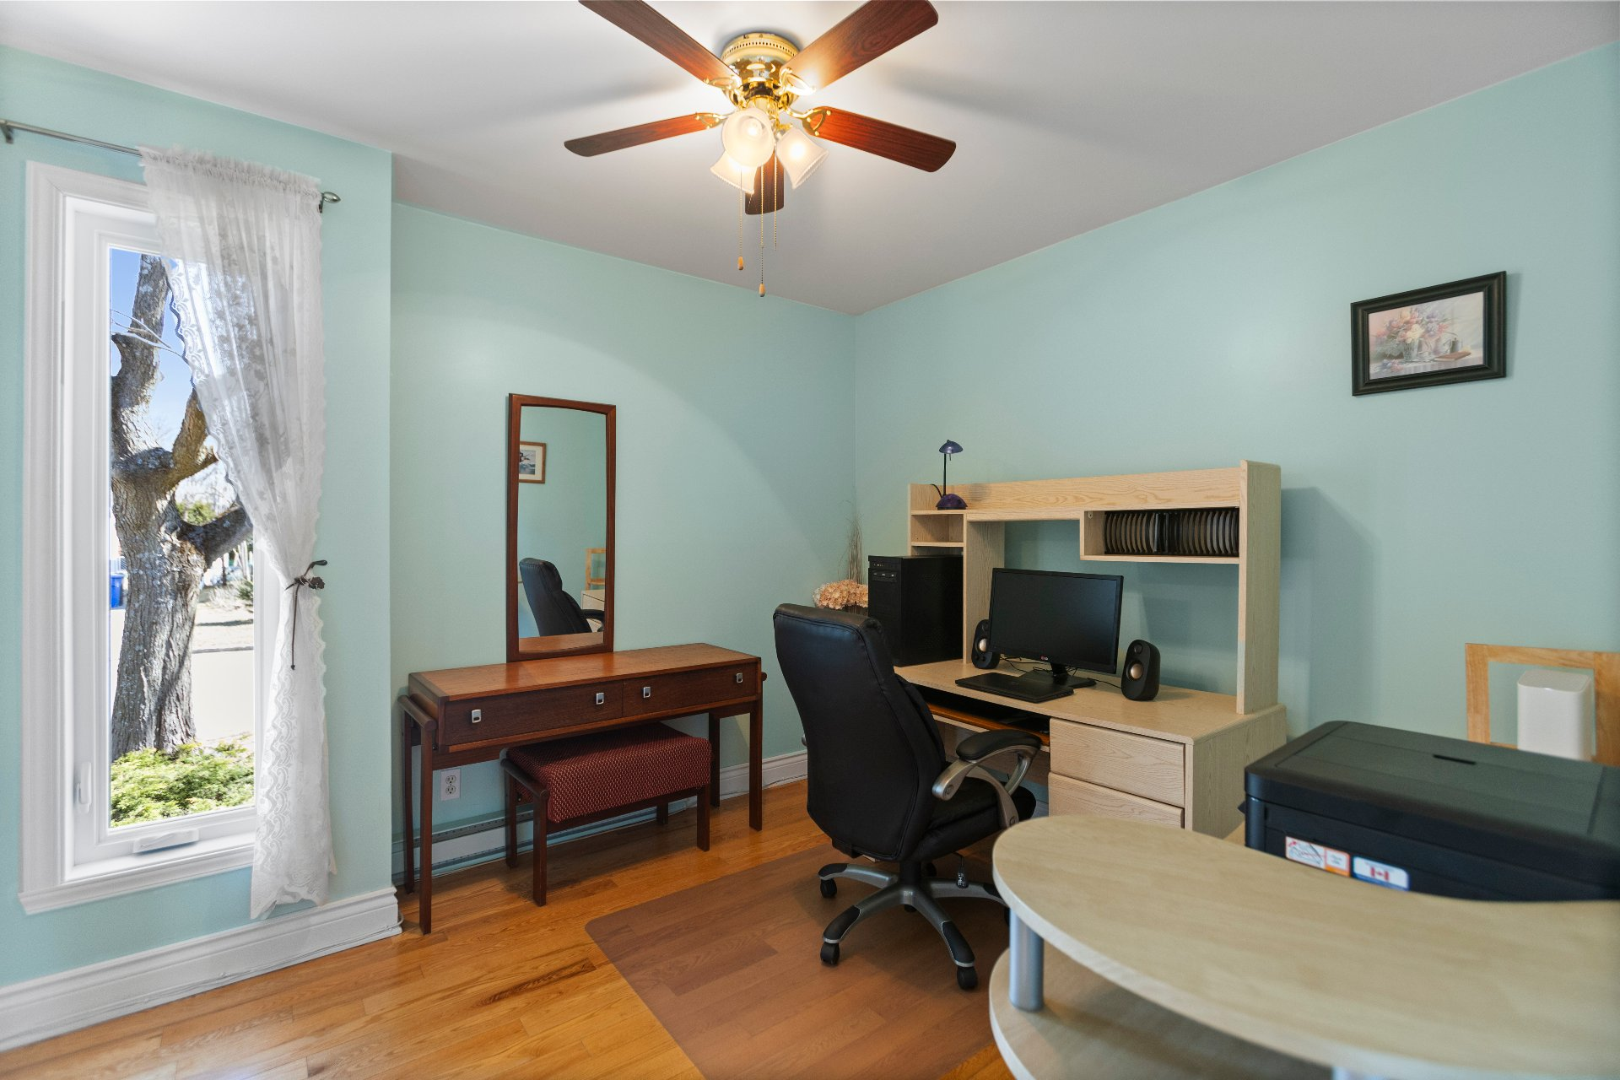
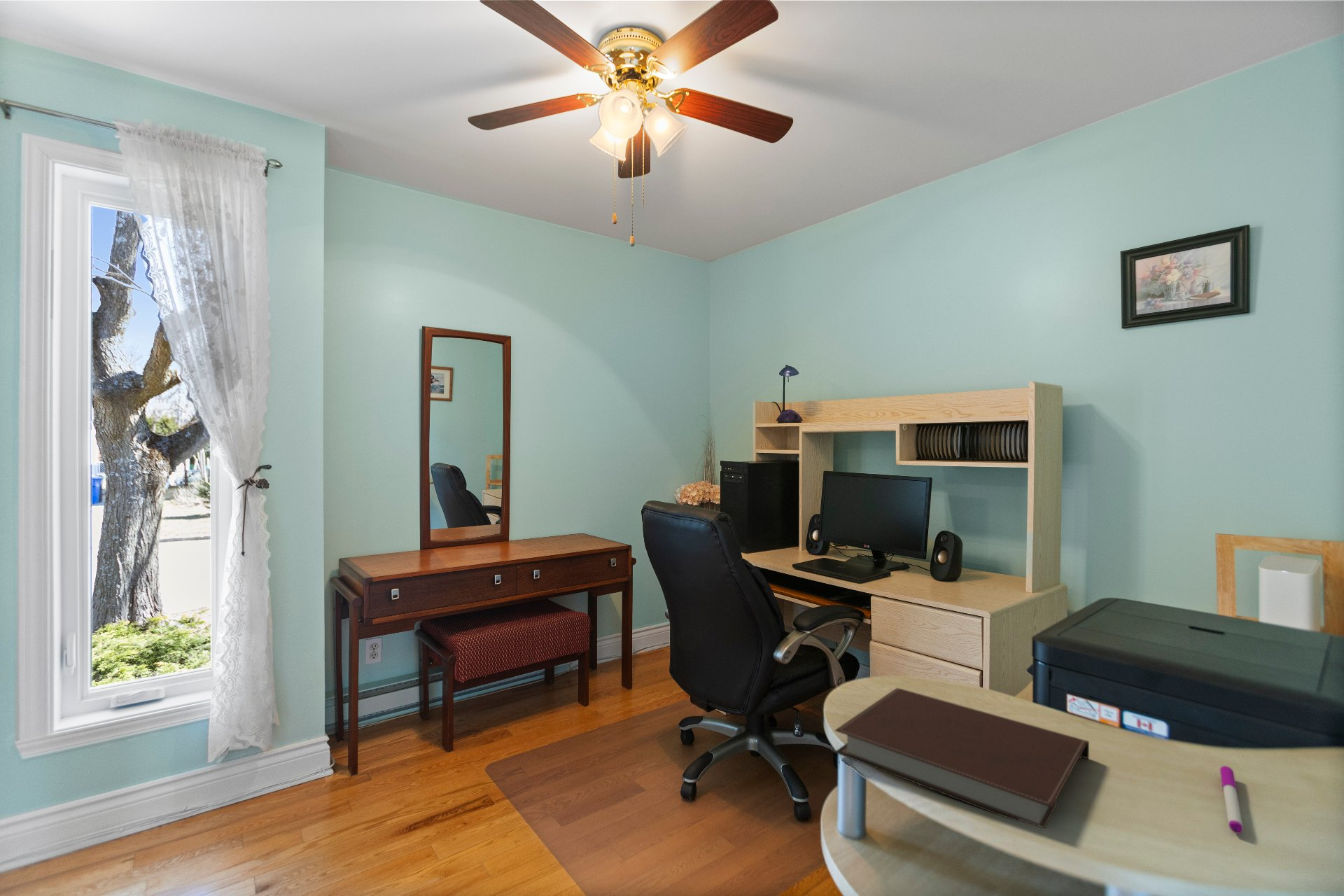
+ pen (1231, 797)
+ notebook (960, 746)
